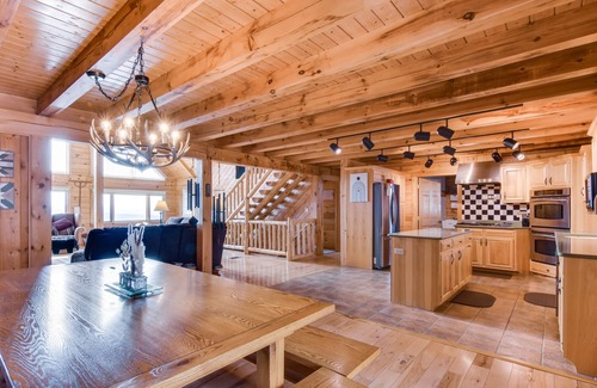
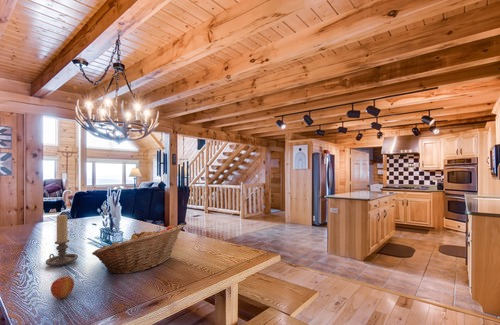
+ candle holder (60, 238)
+ fruit basket (142, 245)
+ apple (62, 287)
